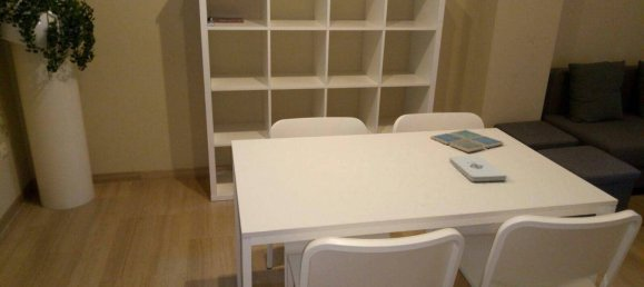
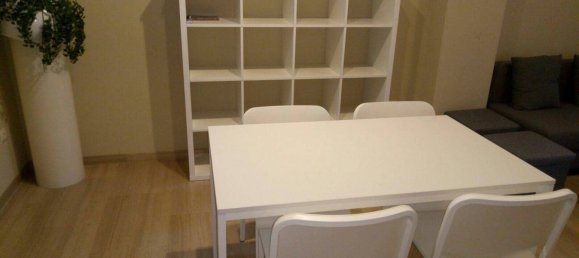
- notepad (475, 167)
- drink coaster (466, 140)
